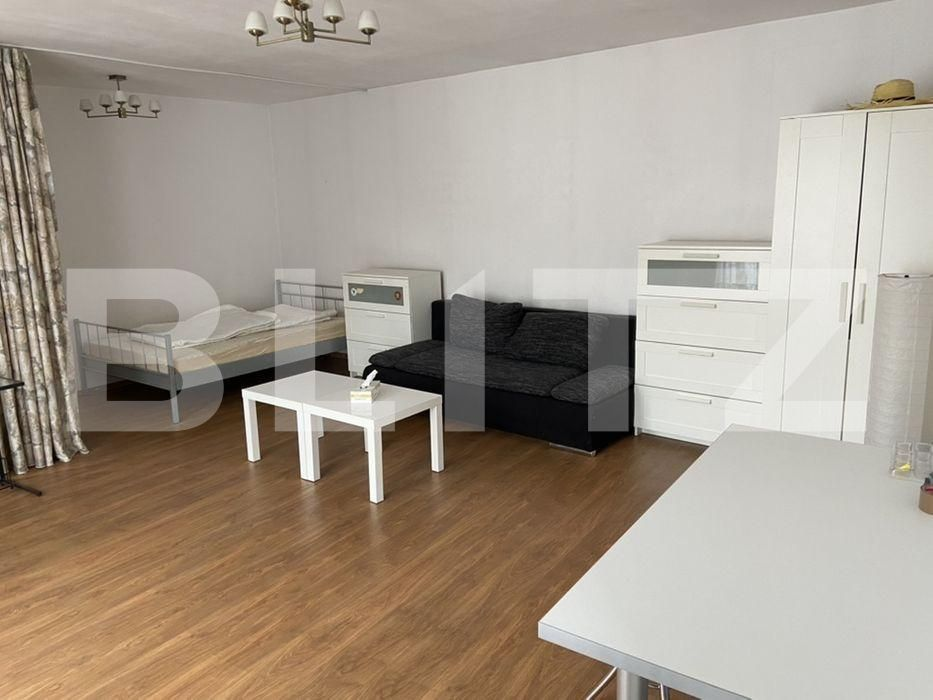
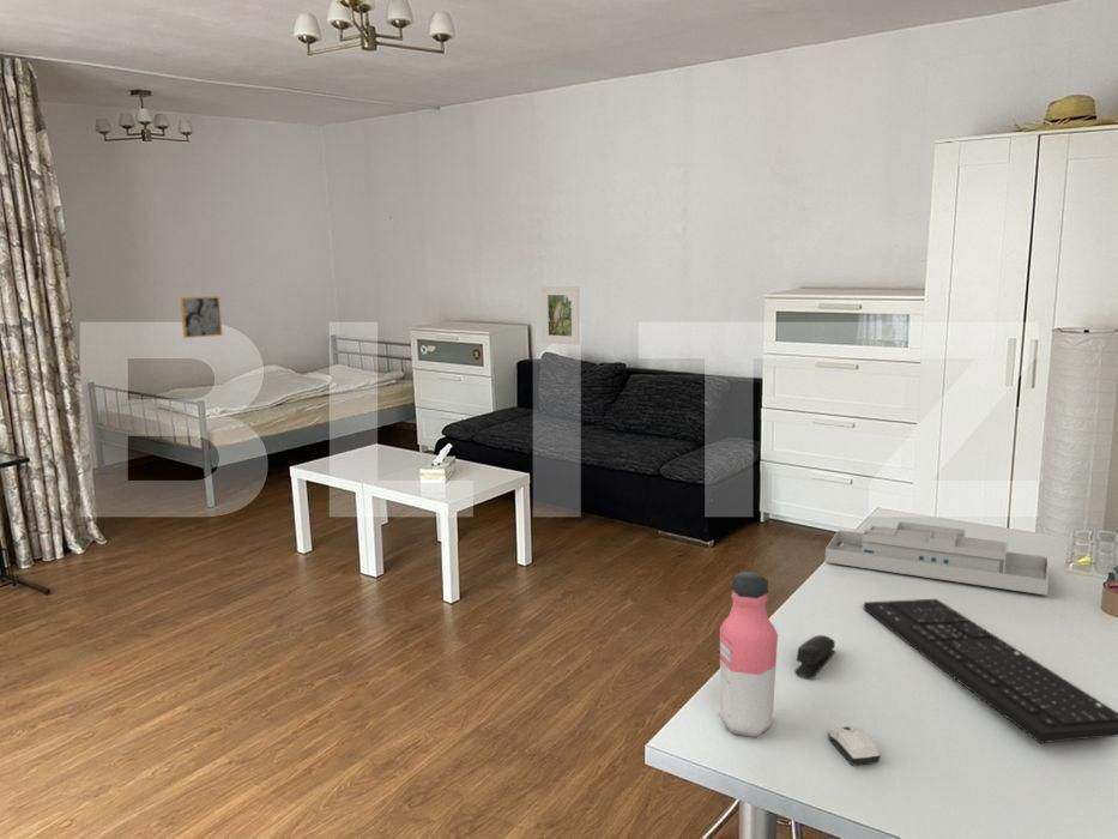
+ keyboard (981, 657)
+ stapler (815, 650)
+ computer mouse (853, 741)
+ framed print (560, 315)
+ desk organizer (933, 549)
+ wall art (201, 316)
+ water bottle (748, 651)
